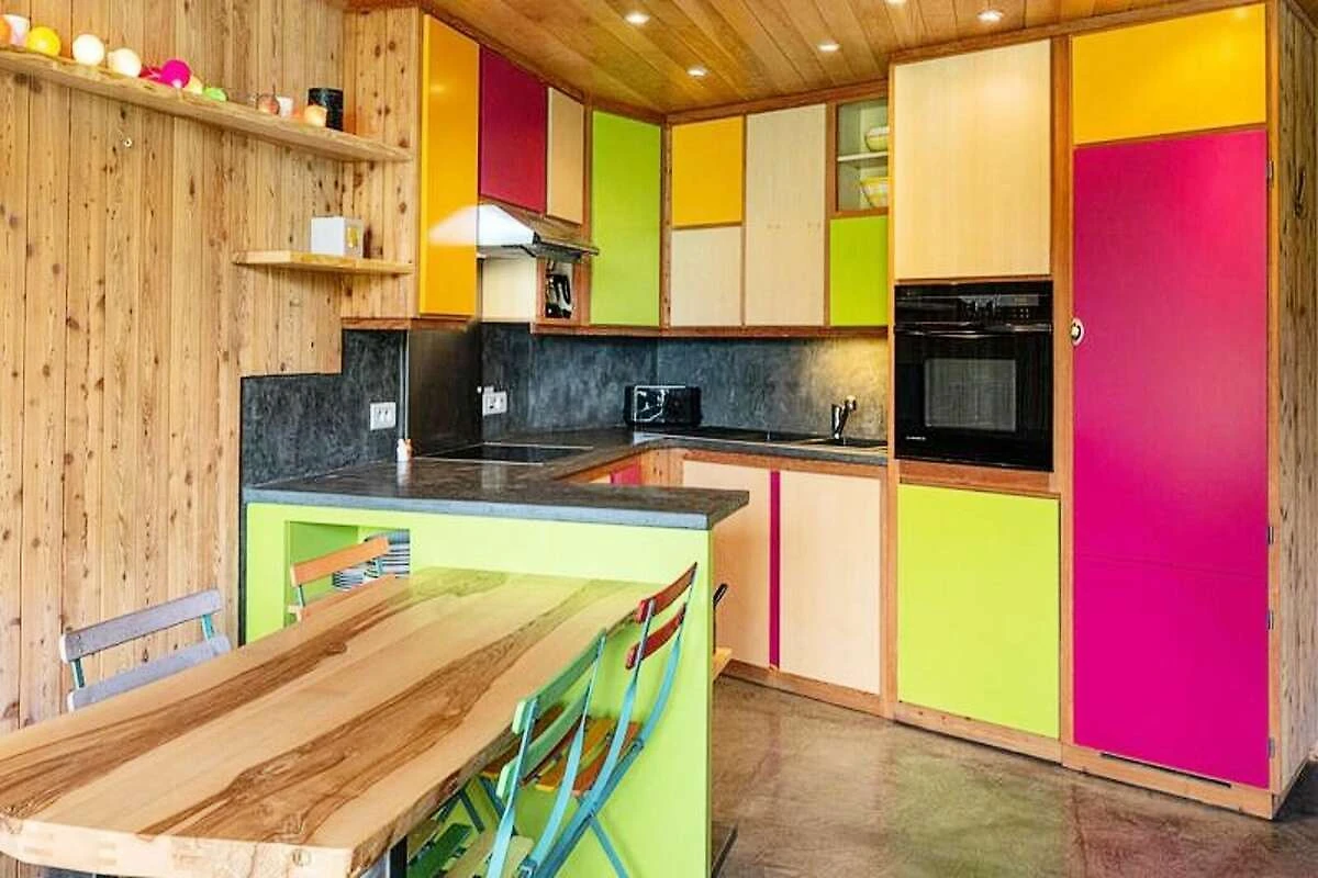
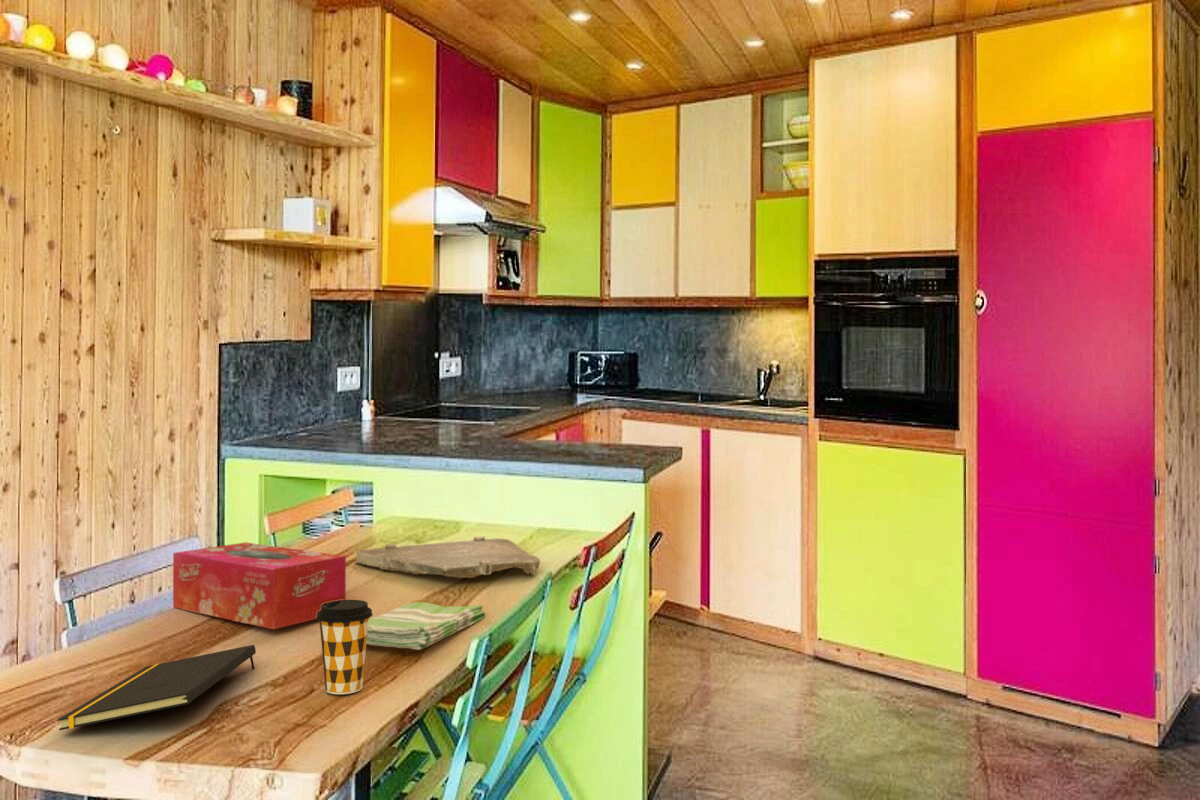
+ coffee cup (344, 646)
+ notepad (165, 683)
+ cutting board (449, 557)
+ dish towel (412, 620)
+ tissue box (258, 582)
